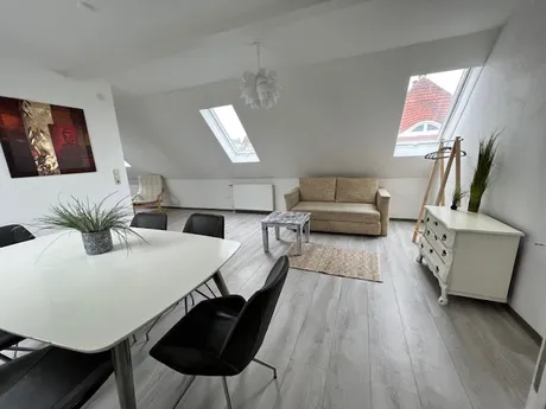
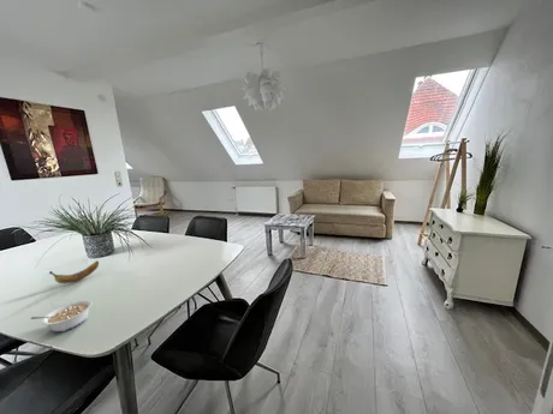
+ legume (66, 317)
+ banana (77, 272)
